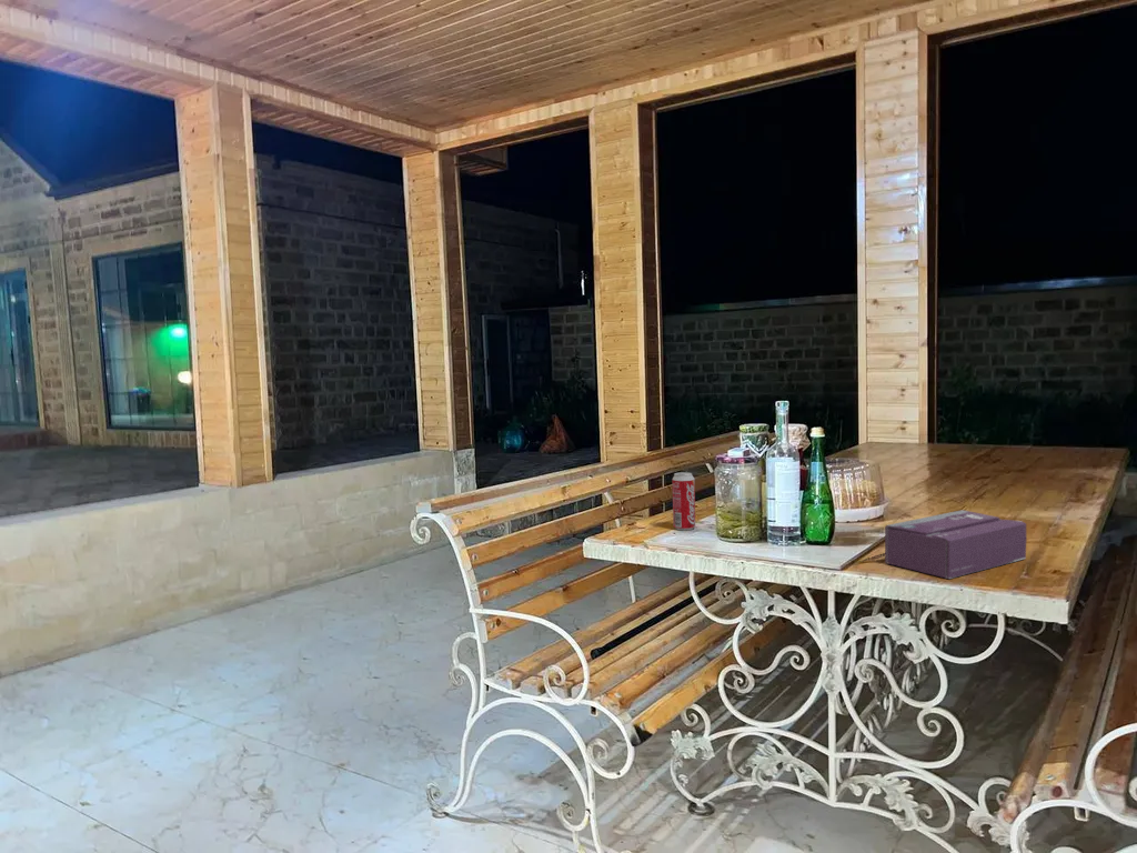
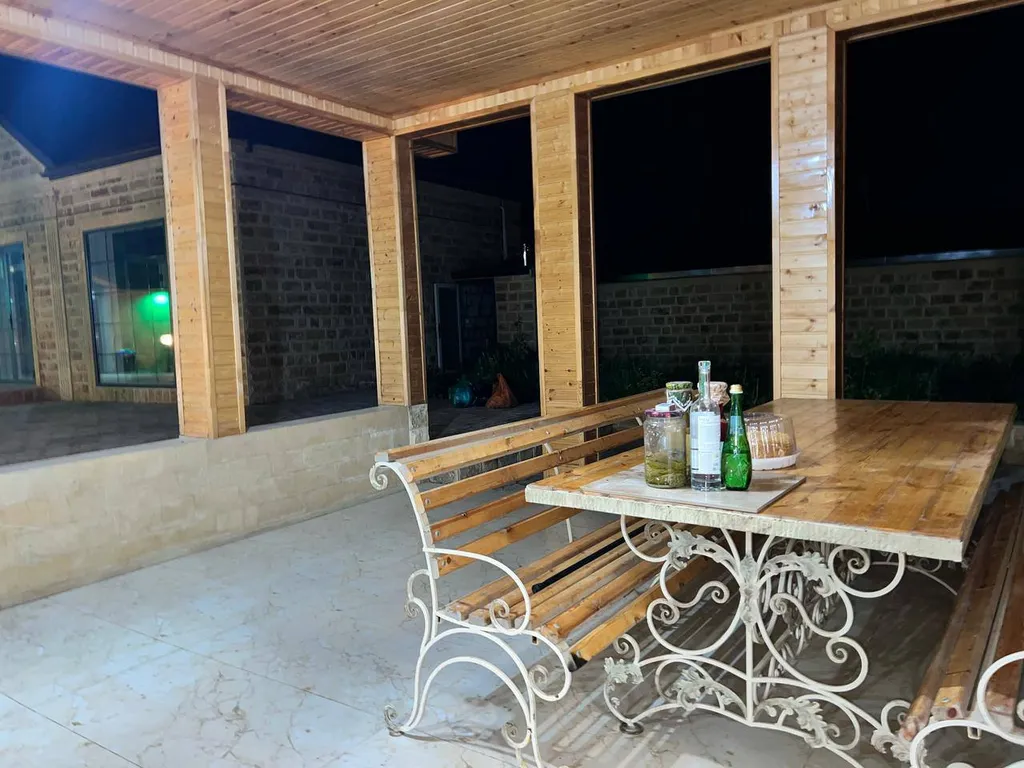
- beverage can (683, 501)
- tissue box (955, 541)
